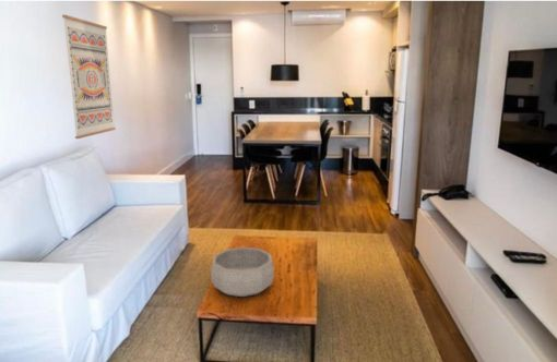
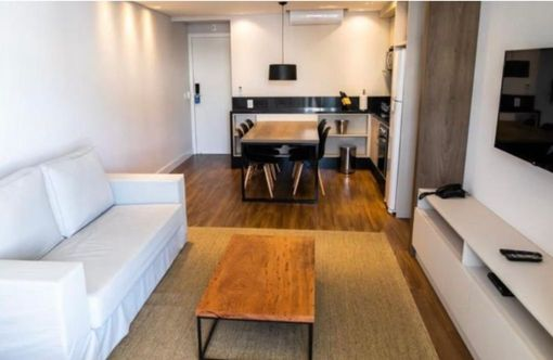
- wall art (92, 79)
- decorative bowl (242, 272)
